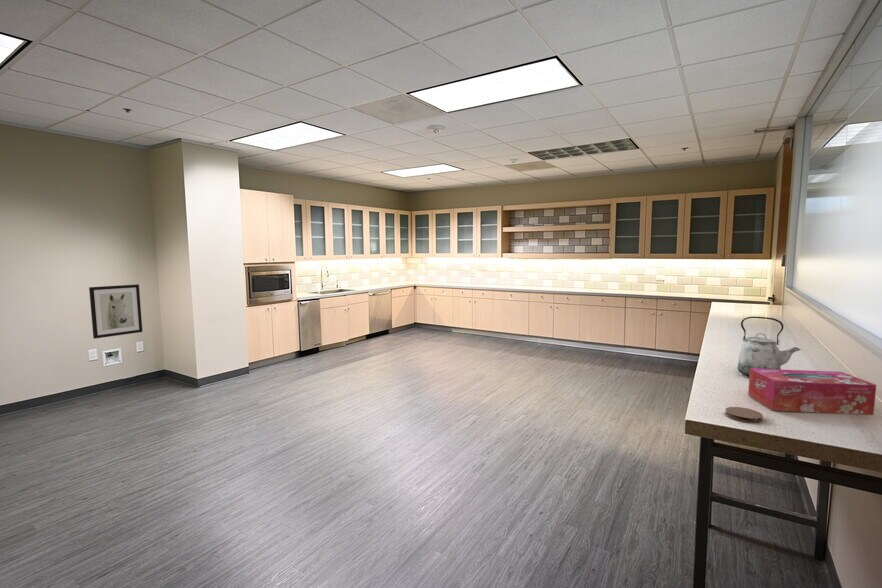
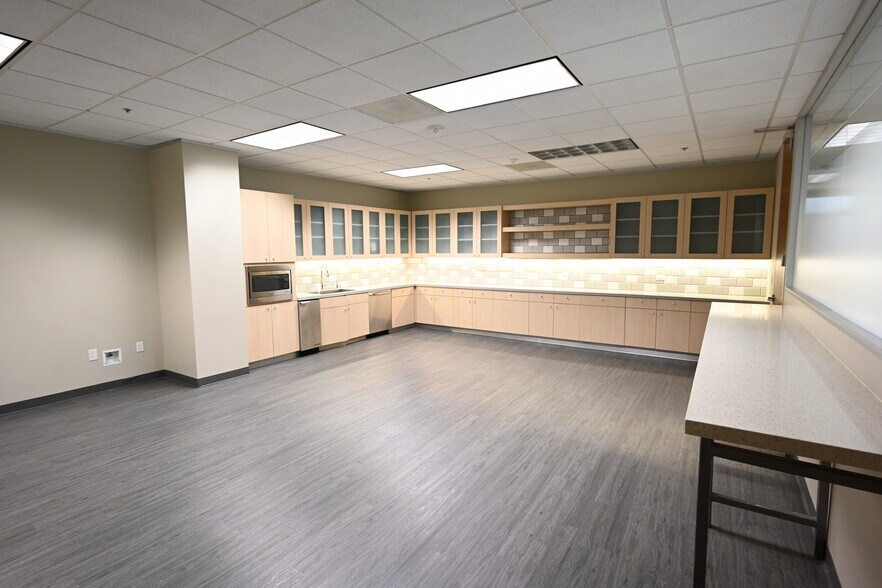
- tissue box (807, 390)
- coaster (743, 414)
- kettle (768, 347)
- wall art (116, 310)
